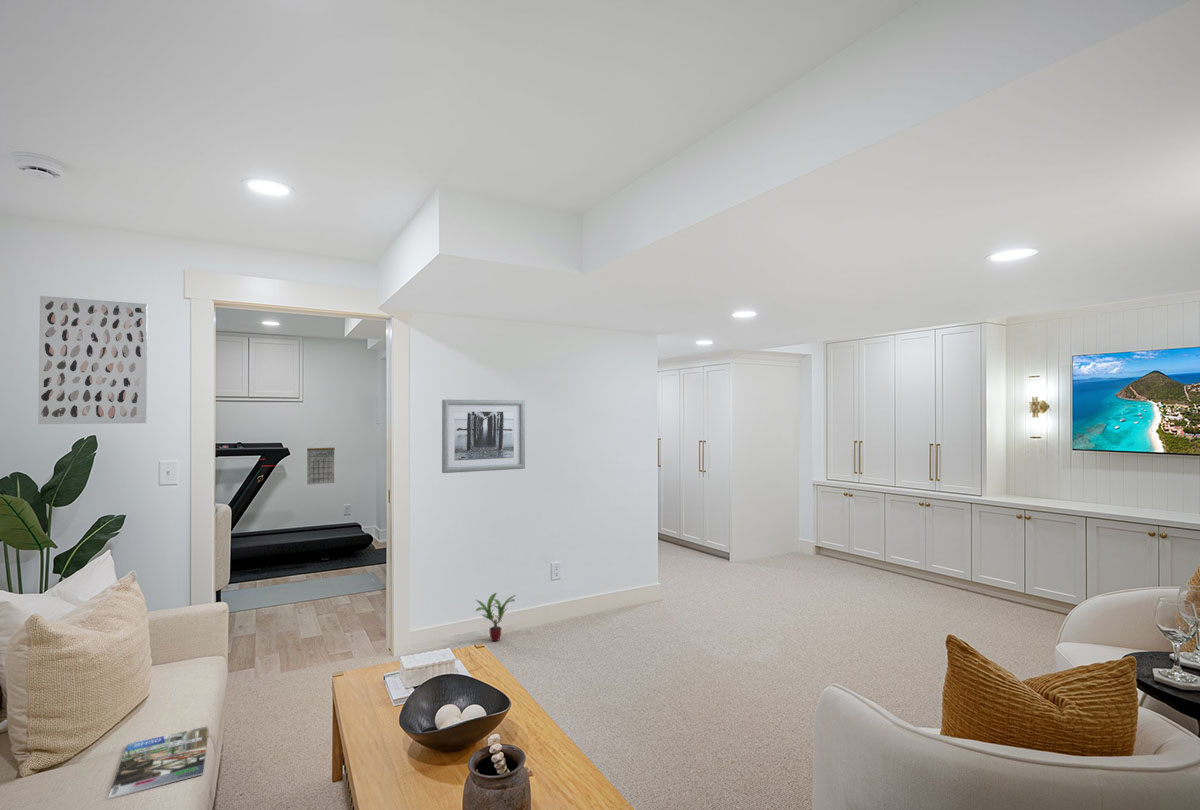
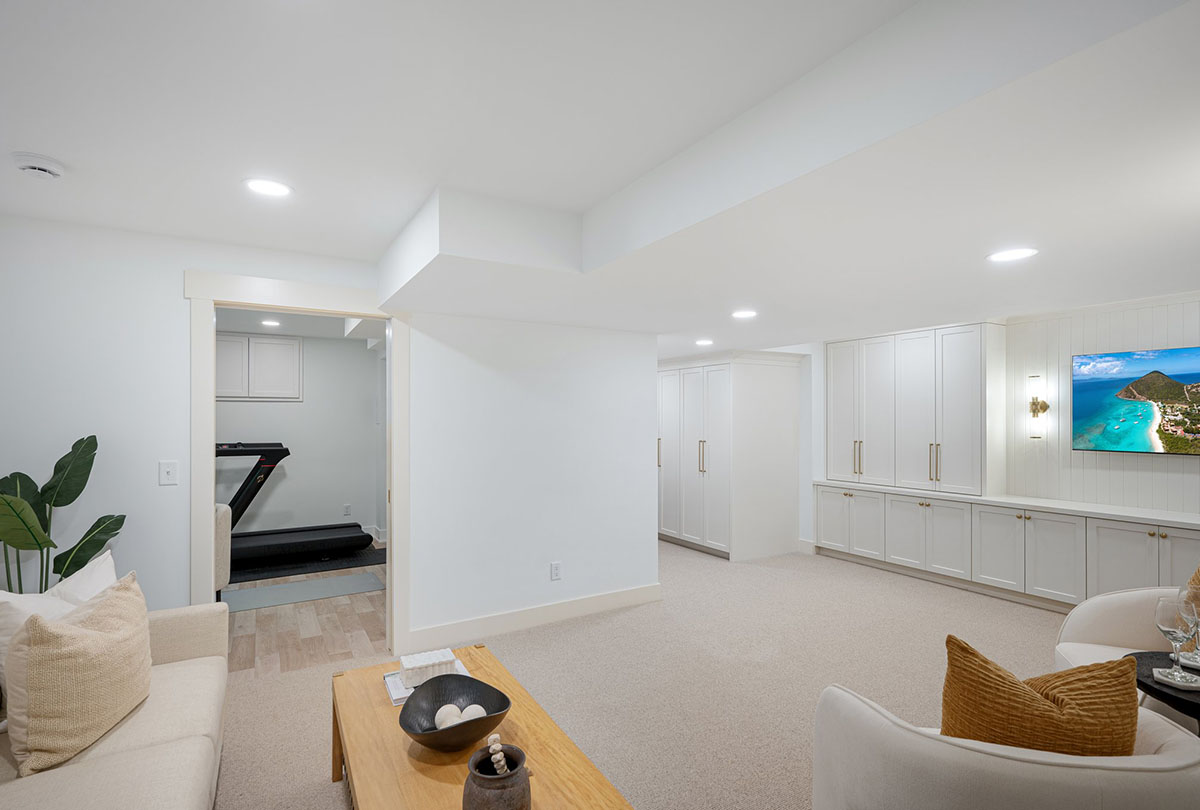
- magazine (163, 758)
- potted plant (498, 619)
- wall art (485, 435)
- wall art (95, 361)
- calendar (321, 461)
